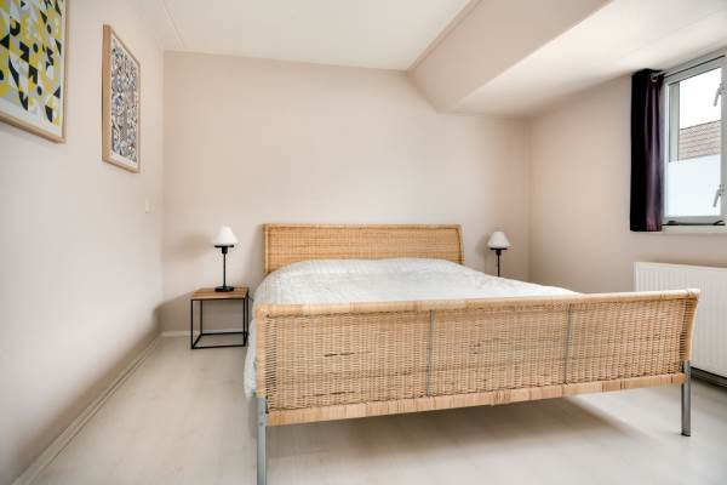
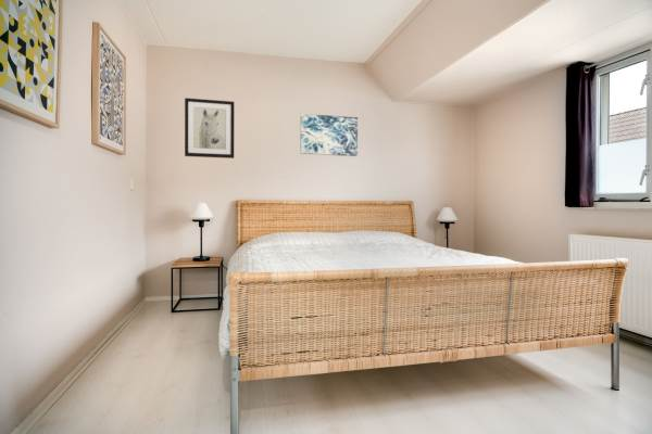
+ wall art (329, 135)
+ wall art (210, 128)
